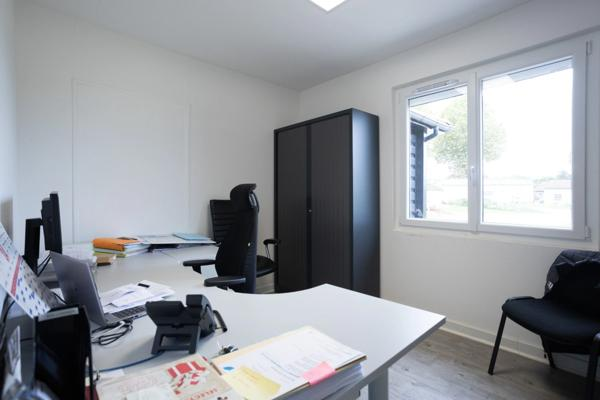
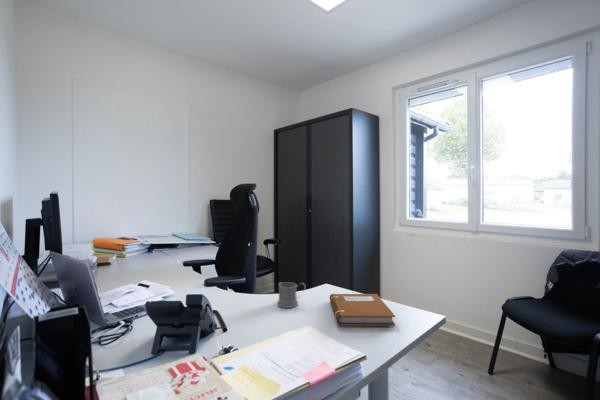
+ mug (291, 293)
+ notebook (358, 307)
